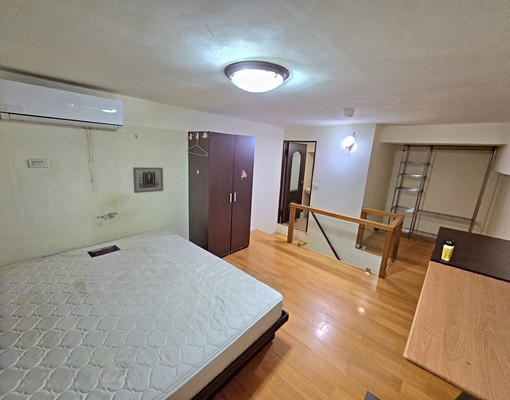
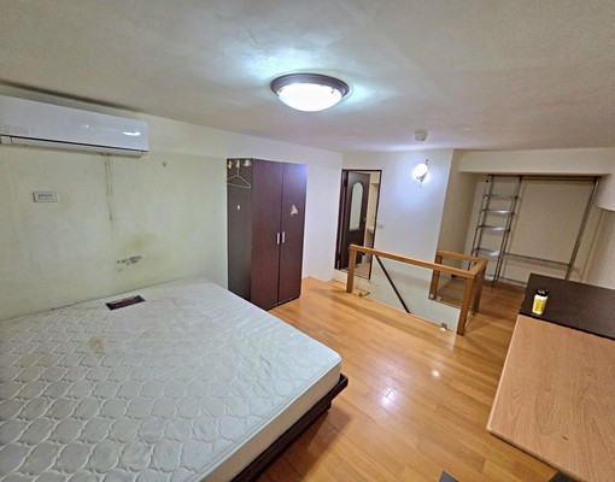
- wall art (149, 179)
